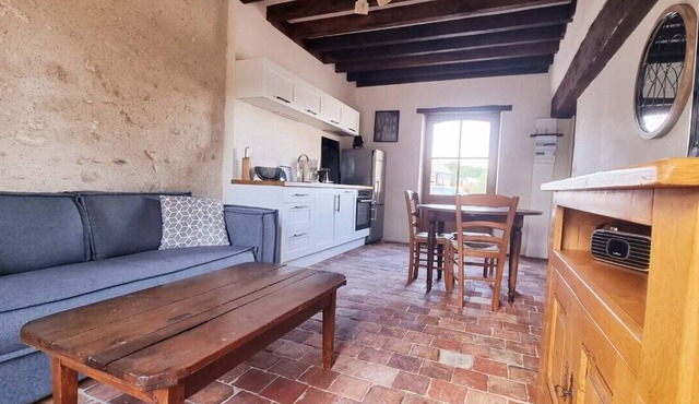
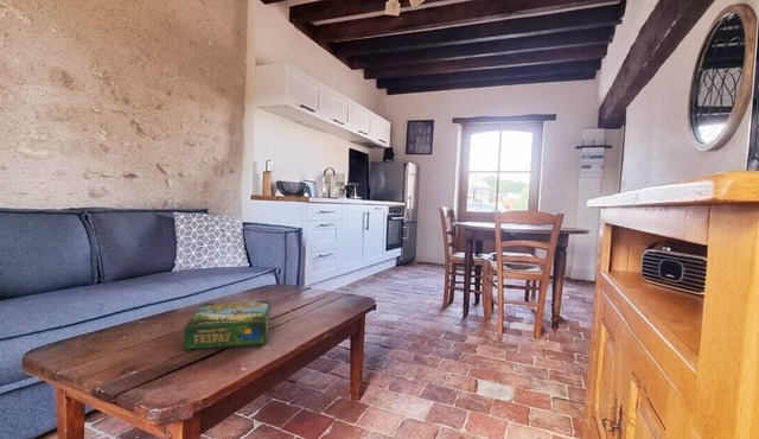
+ board game (231, 322)
